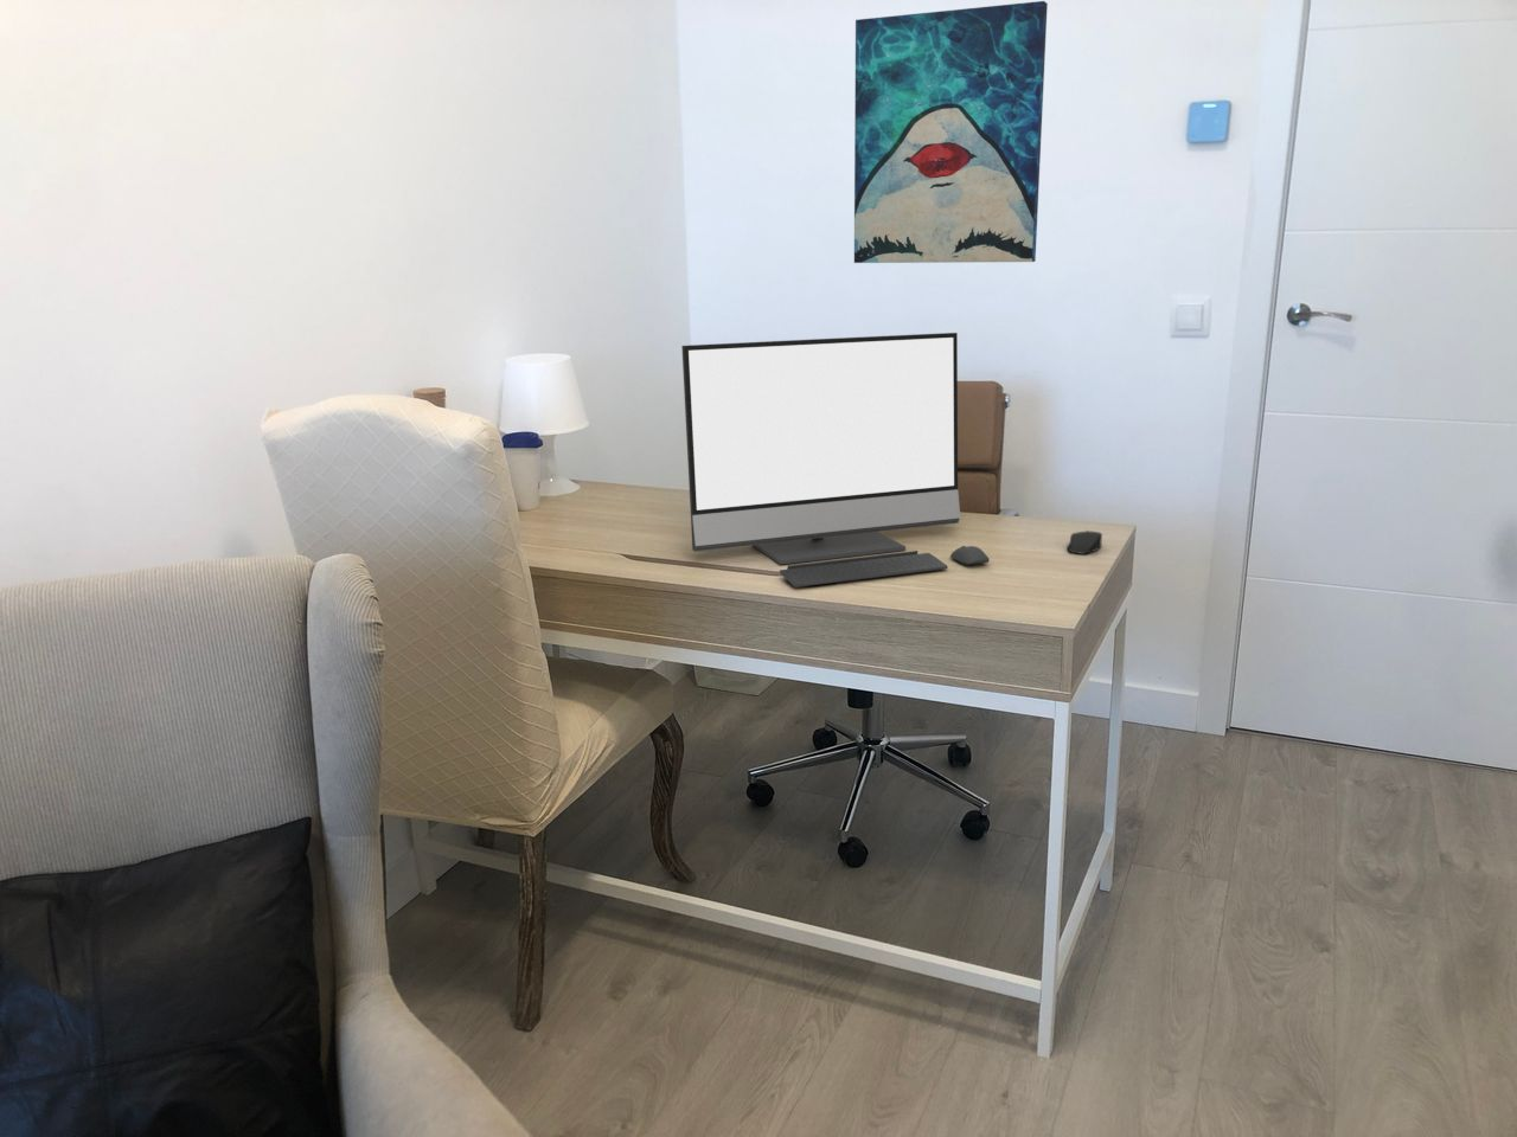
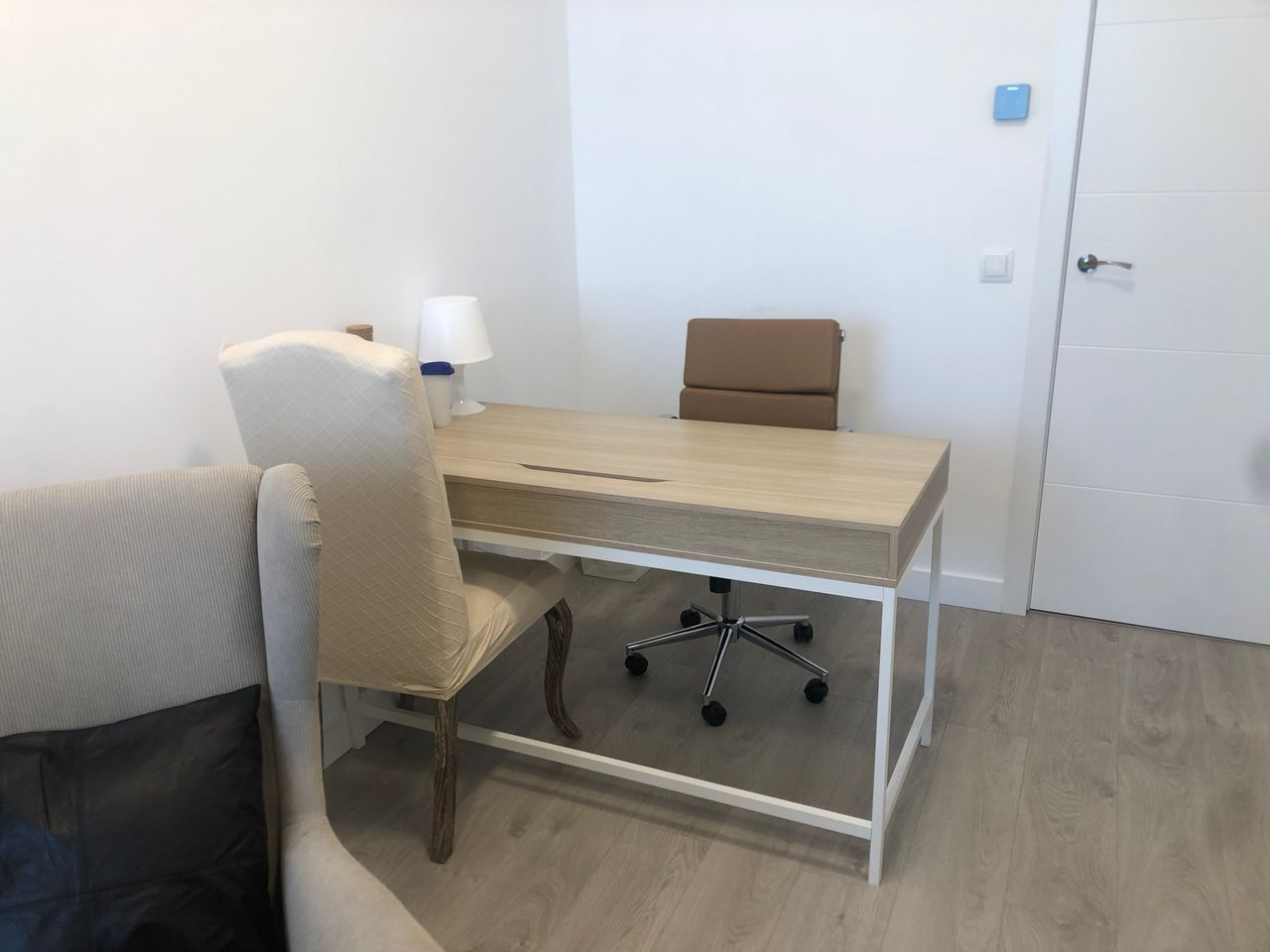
- wall art (945, 140)
- monitor (843, 453)
- mouse (1083, 539)
